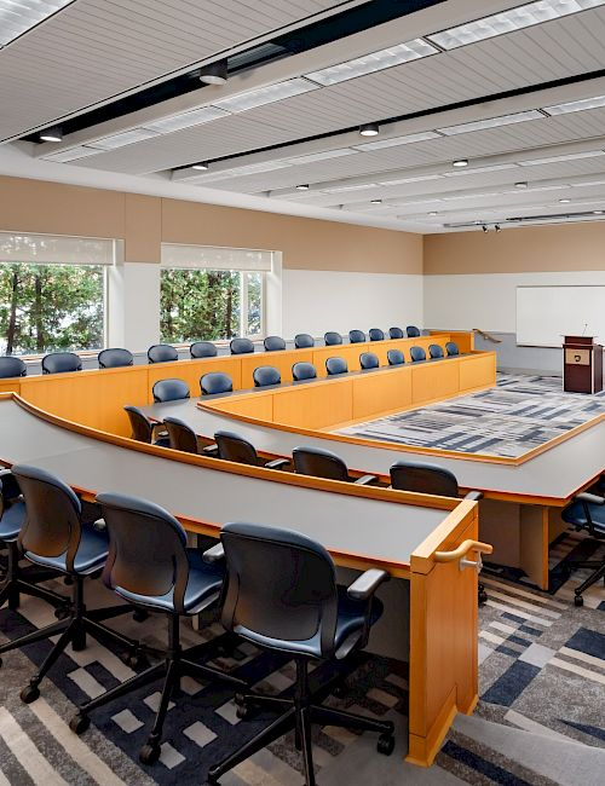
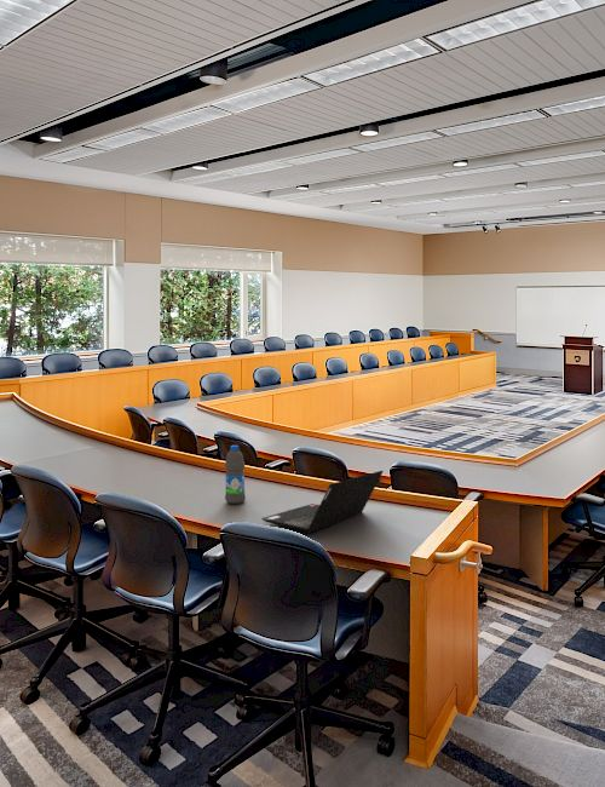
+ laptop computer (323, 498)
+ water bottle (235, 473)
